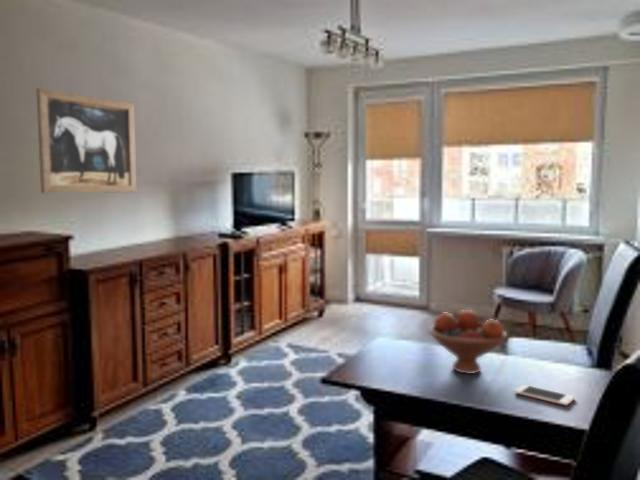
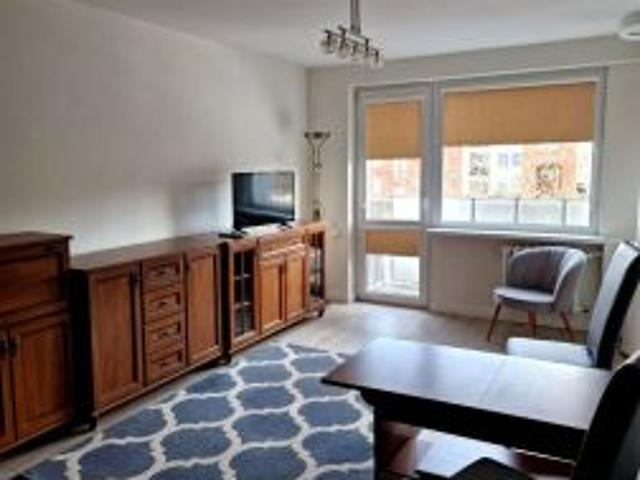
- cell phone (544, 394)
- fruit bowl (467, 342)
- wall art (91, 145)
